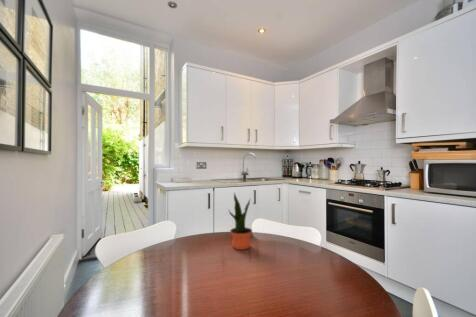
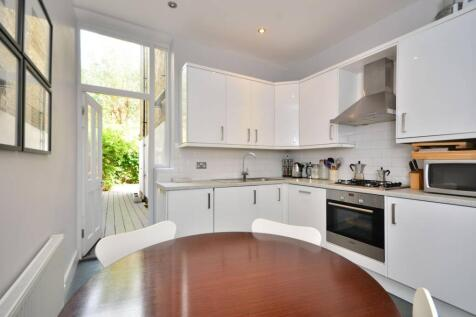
- potted plant (238, 219)
